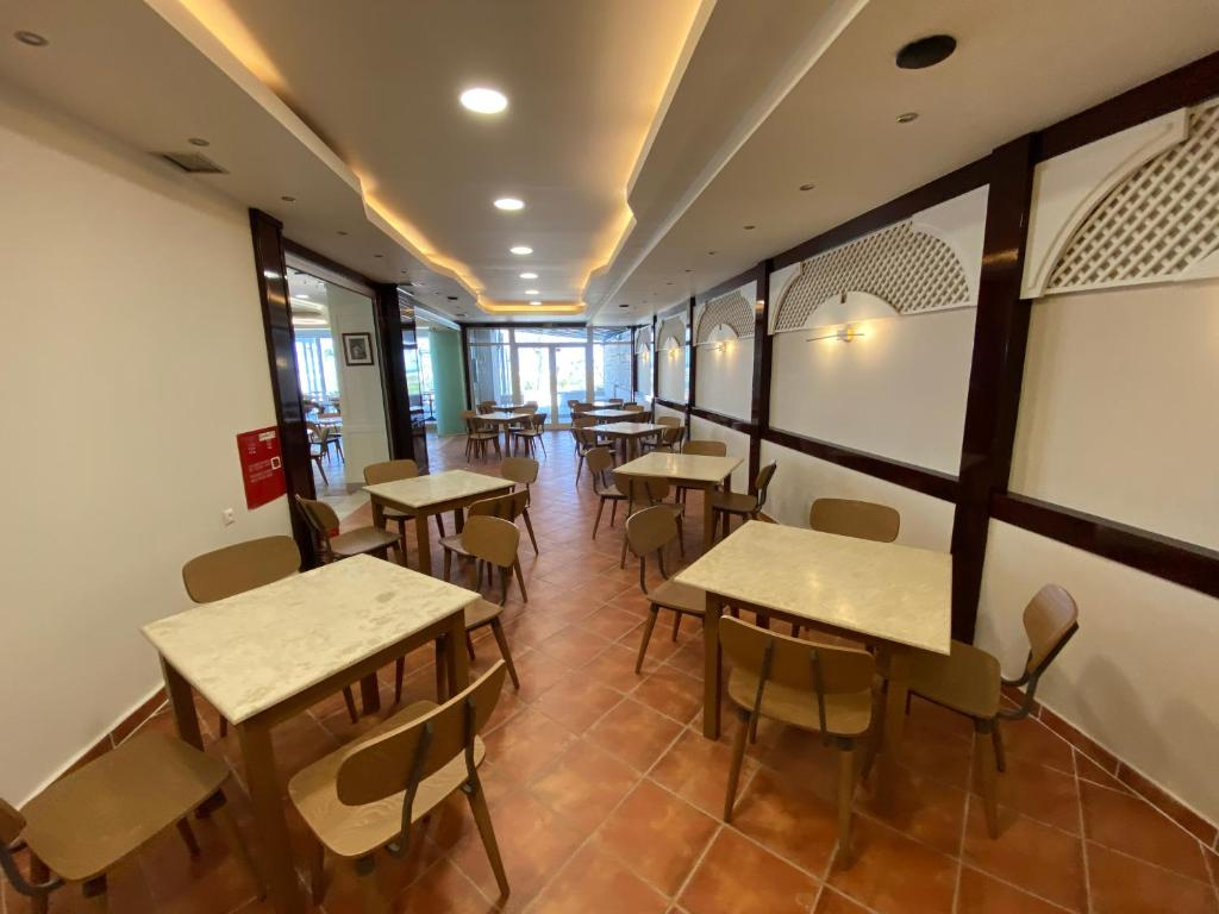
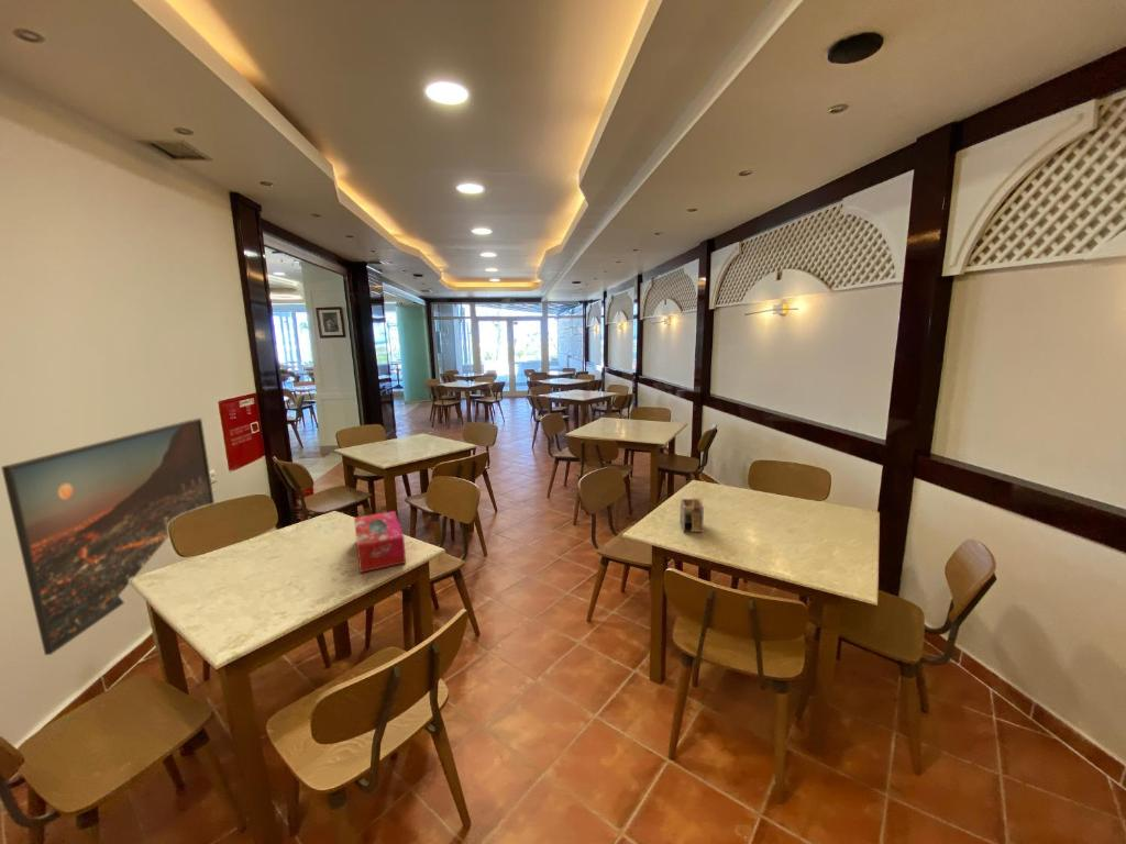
+ napkin holder (692, 511)
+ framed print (140, 511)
+ tissue box (378, 538)
